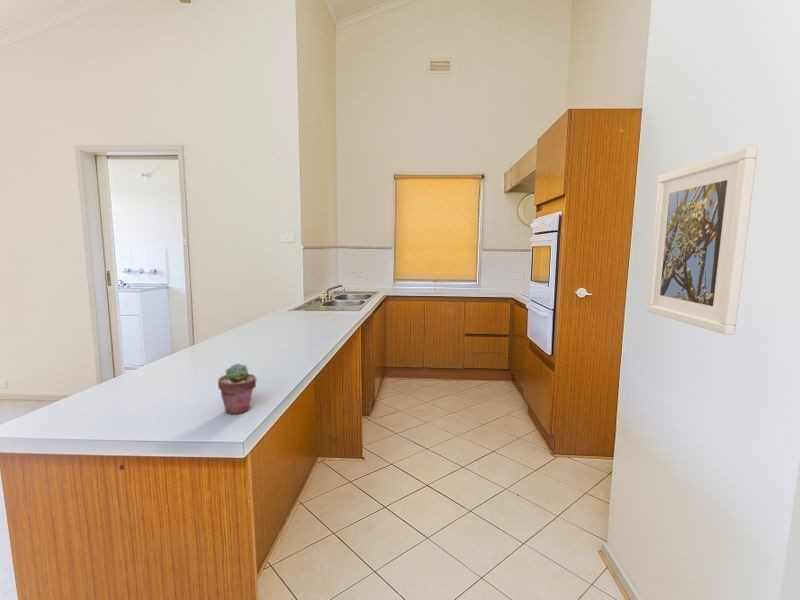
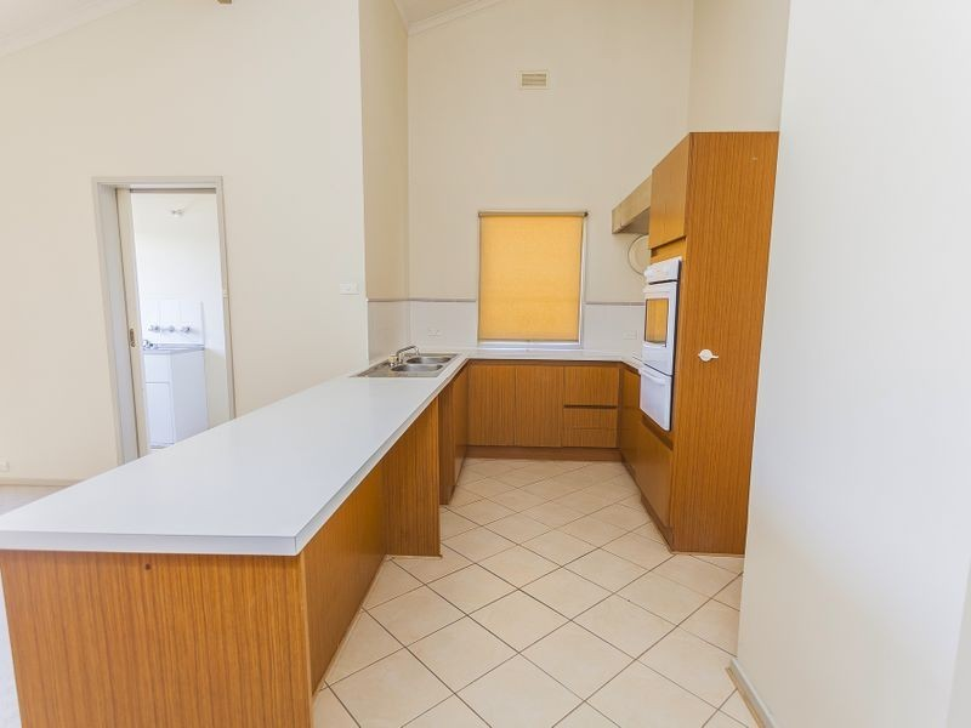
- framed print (691, 244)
- potted succulent (237, 387)
